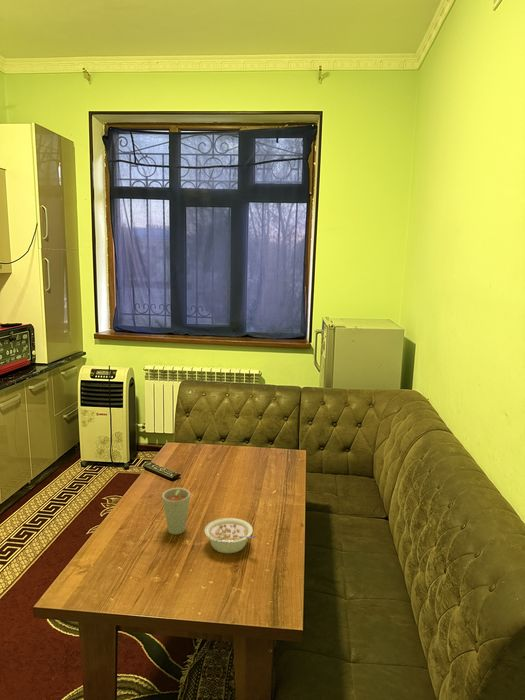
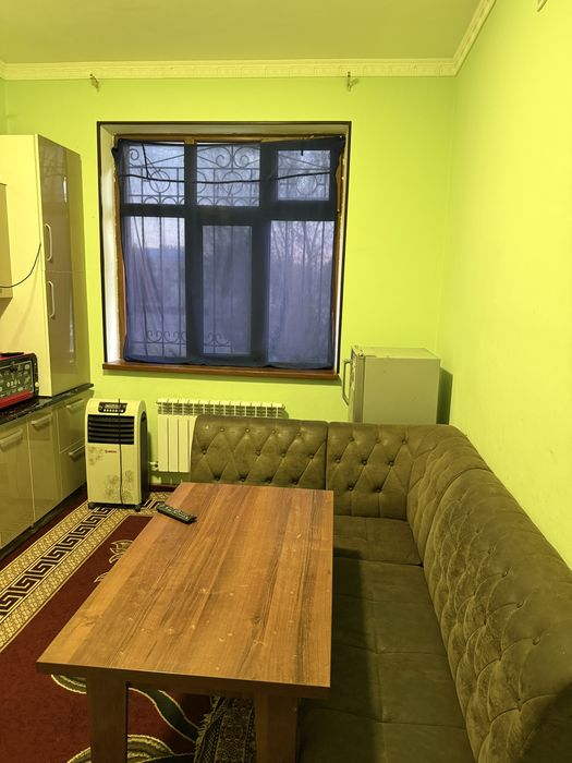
- legume (230, 535)
- cup (175, 509)
